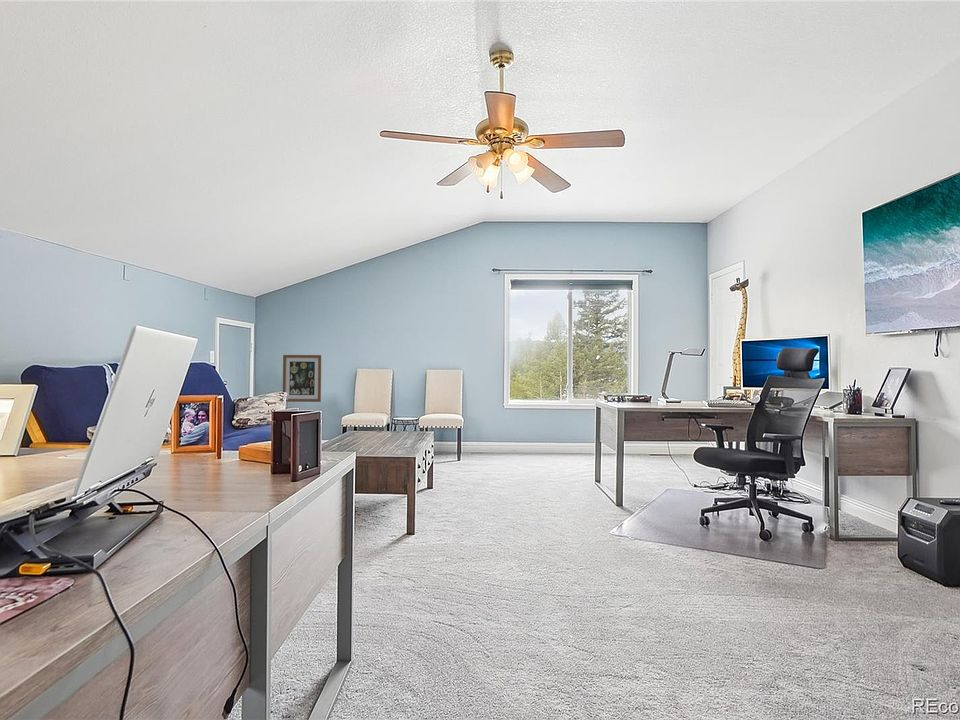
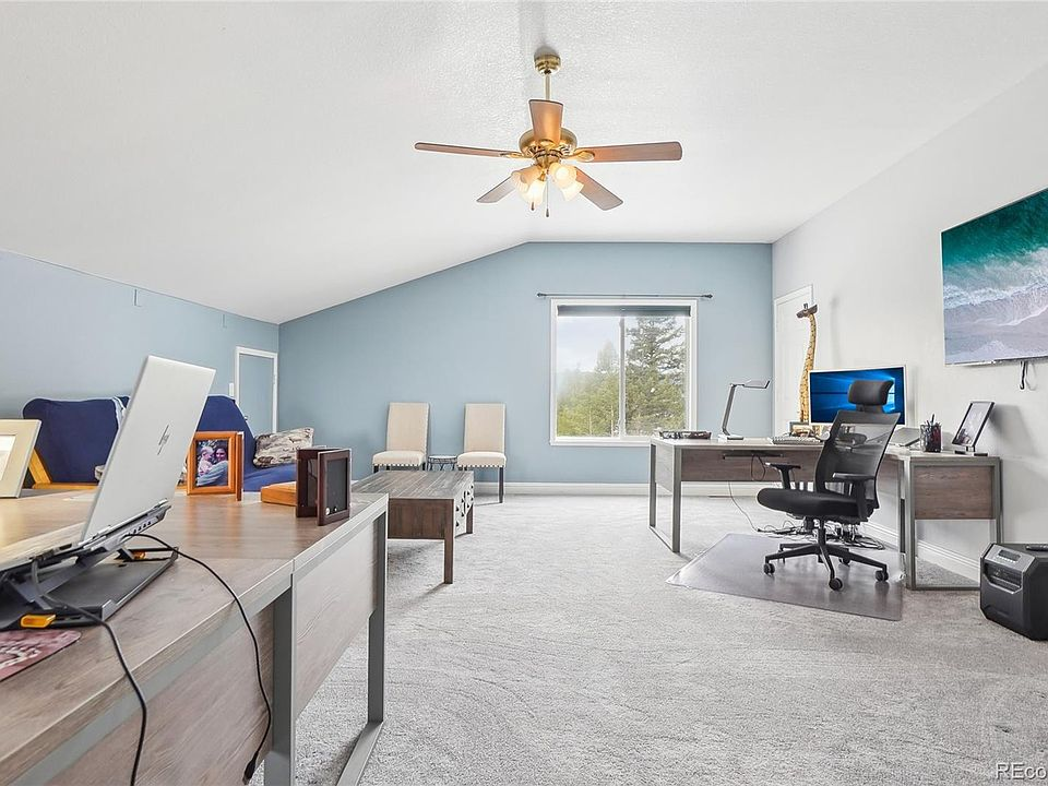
- wall art (301, 378)
